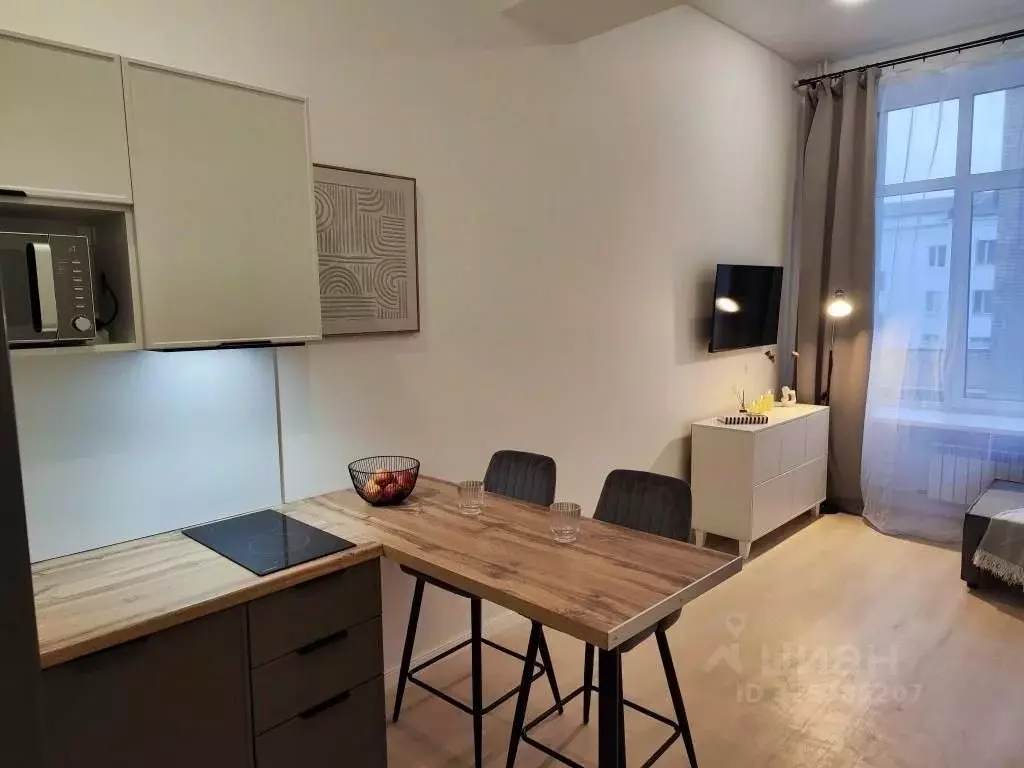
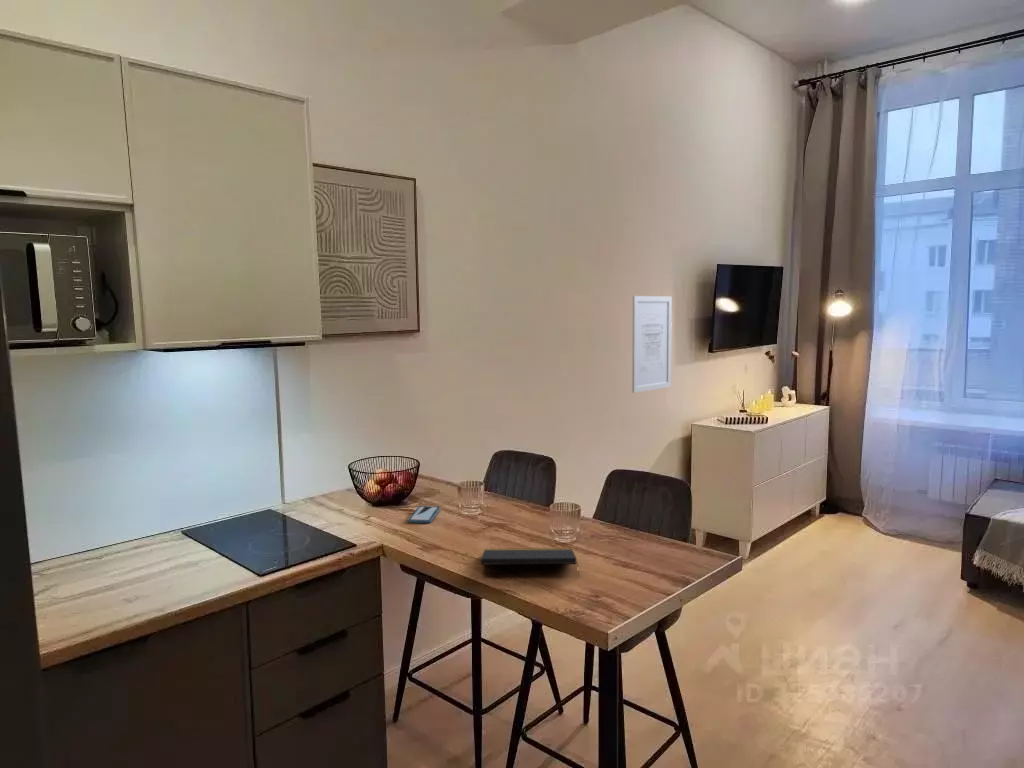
+ wall art (652, 343)
+ notepad (528, 556)
+ smartphone (424, 514)
